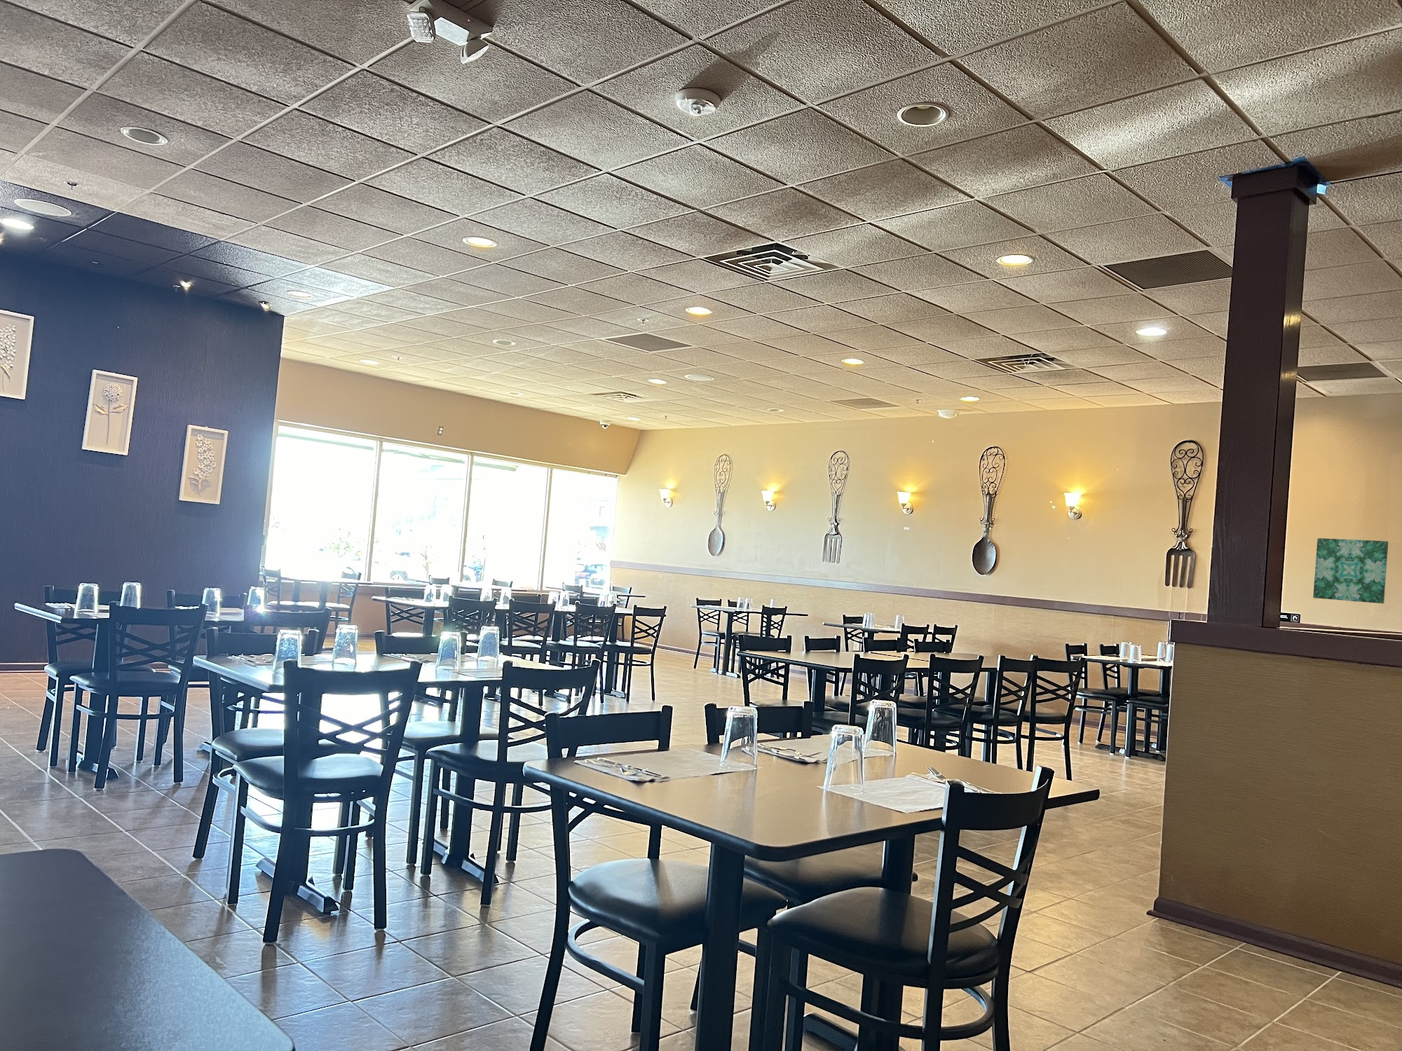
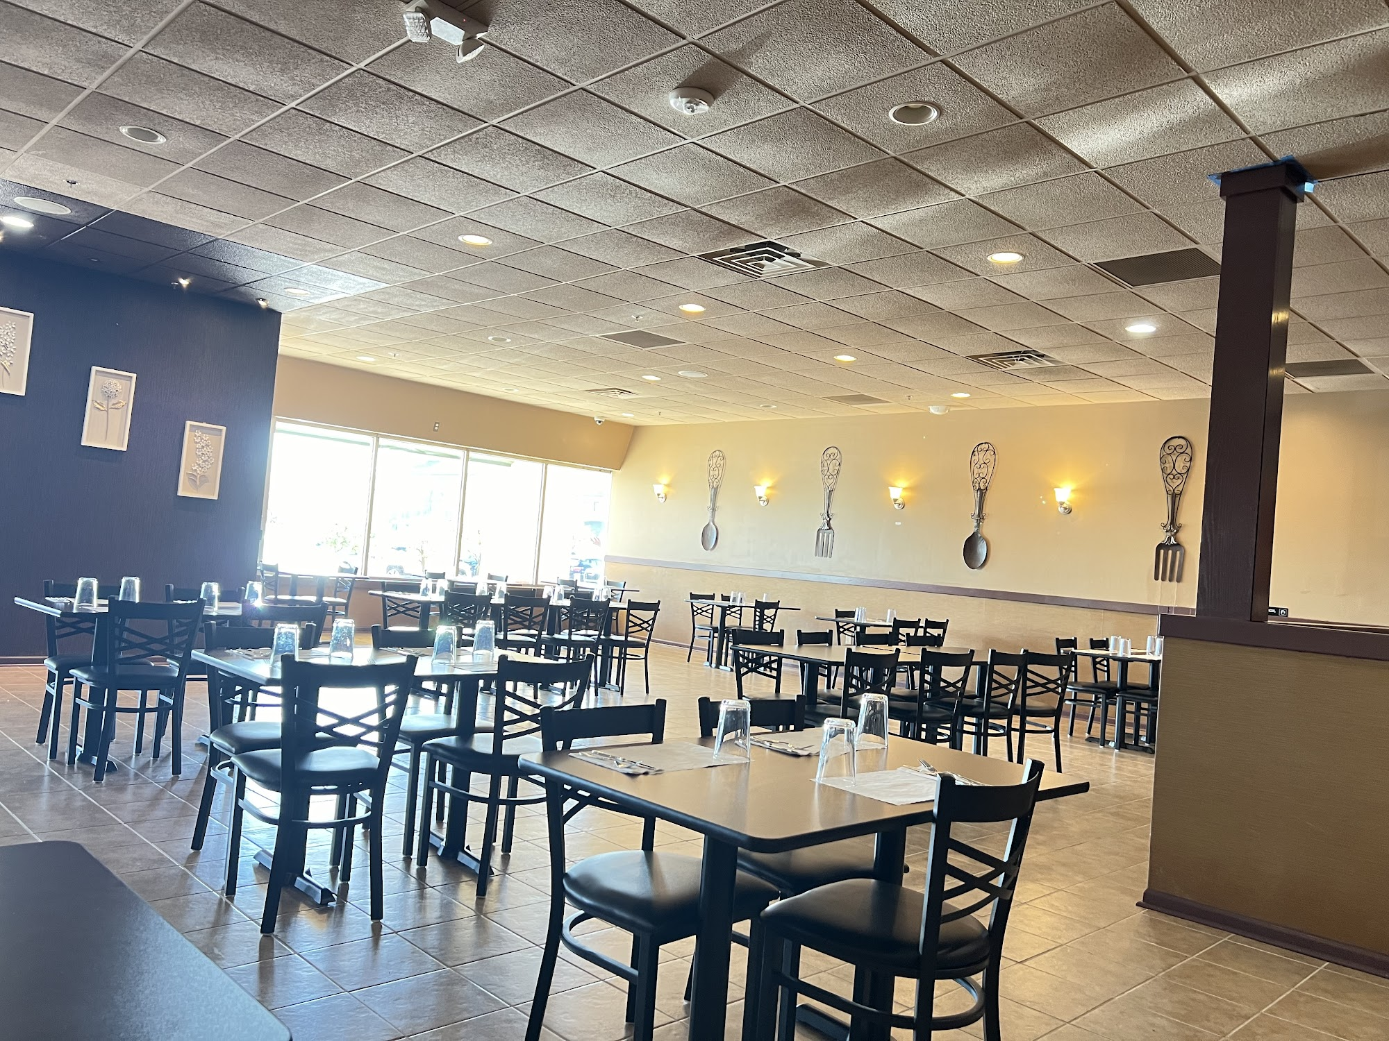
- wall art (1350, 570)
